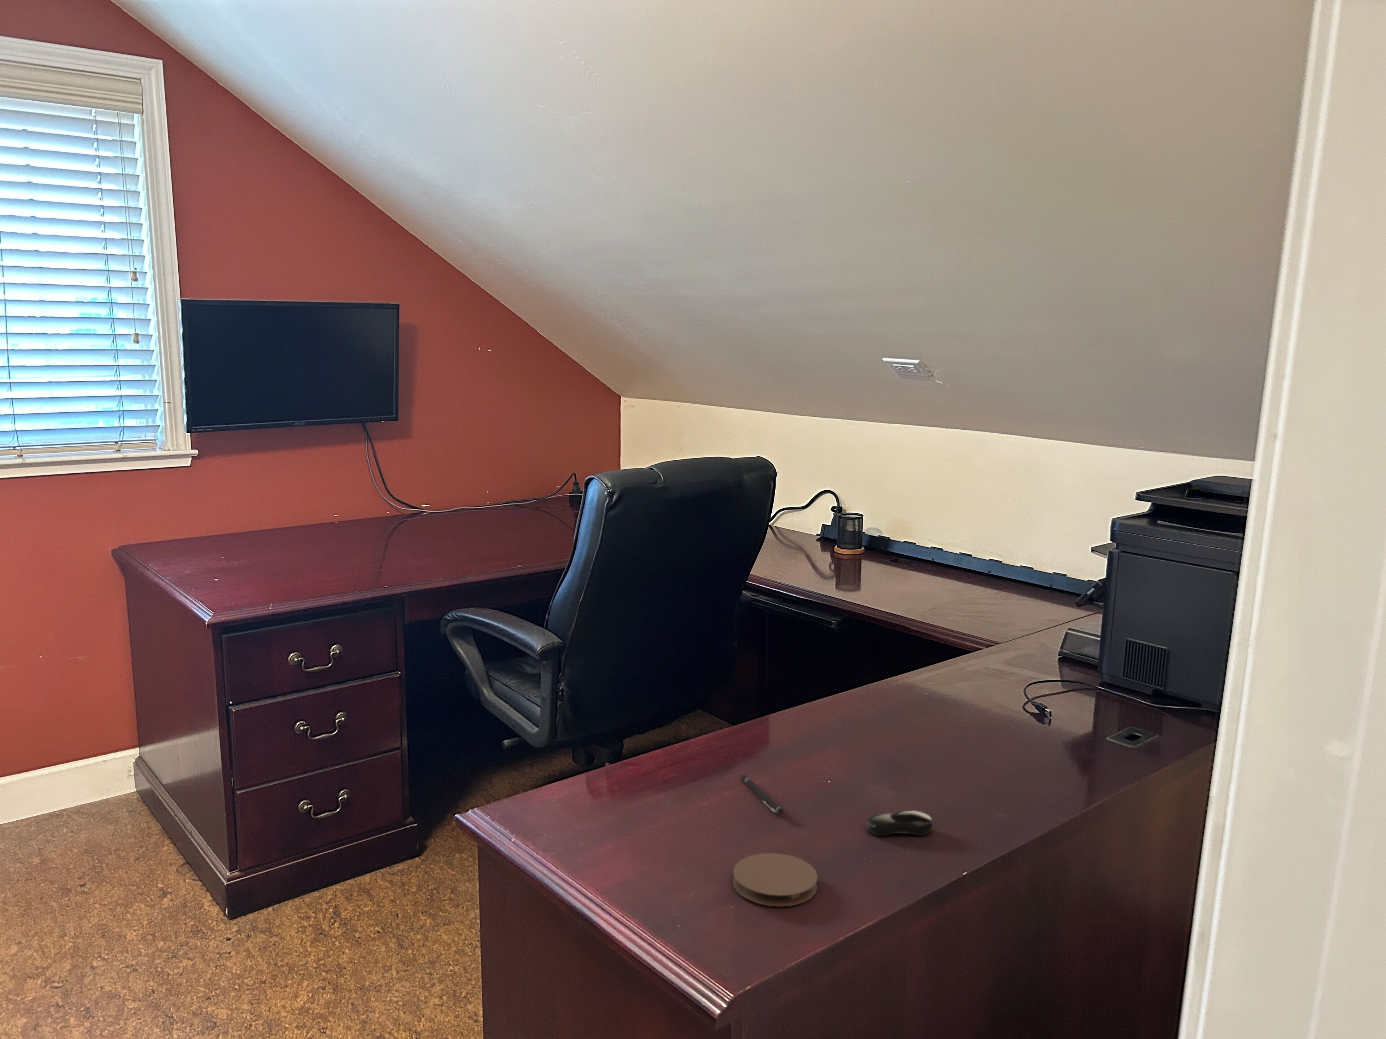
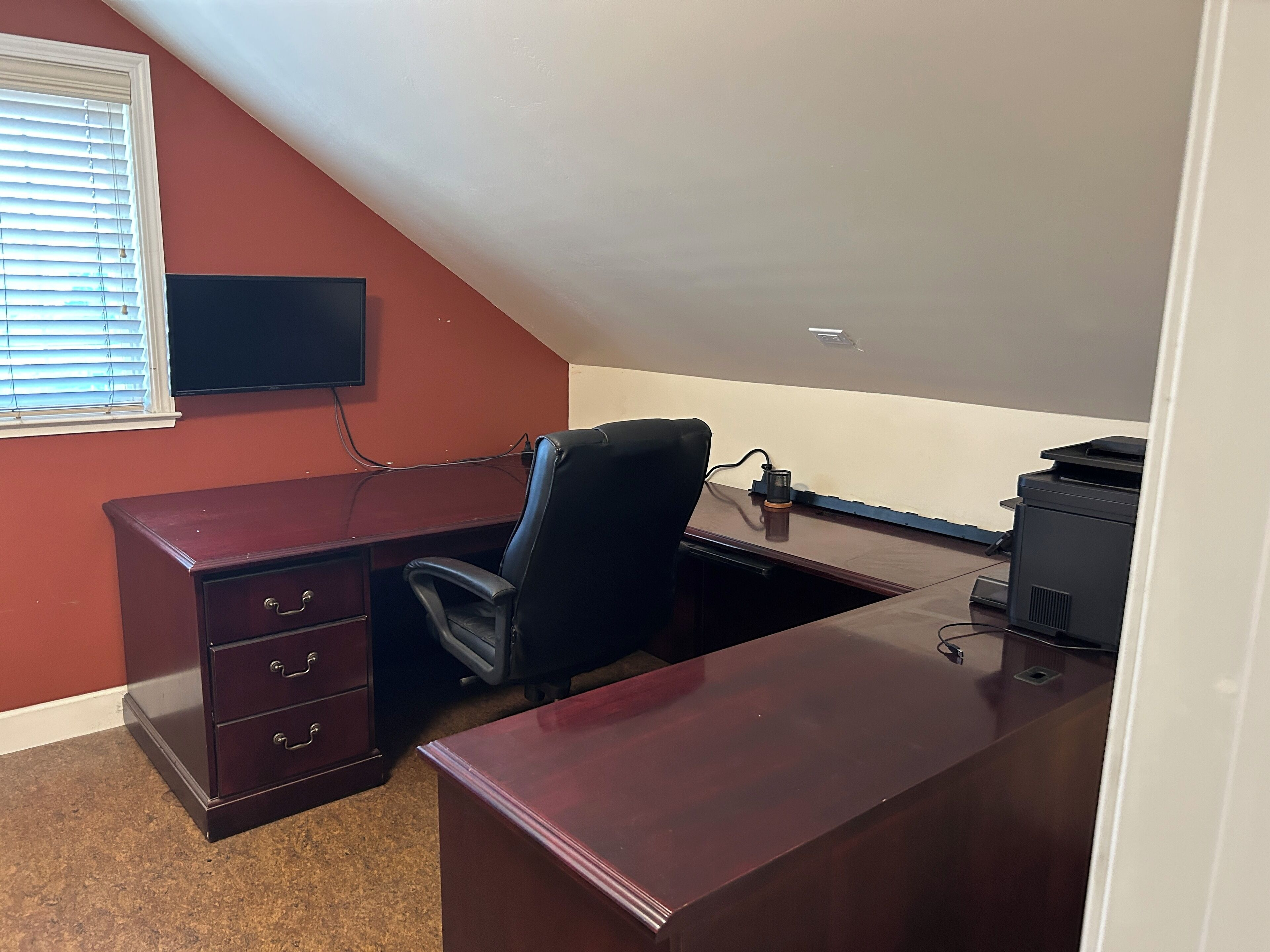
- computer mouse (916, 817)
- coaster (775, 879)
- pen (760, 792)
